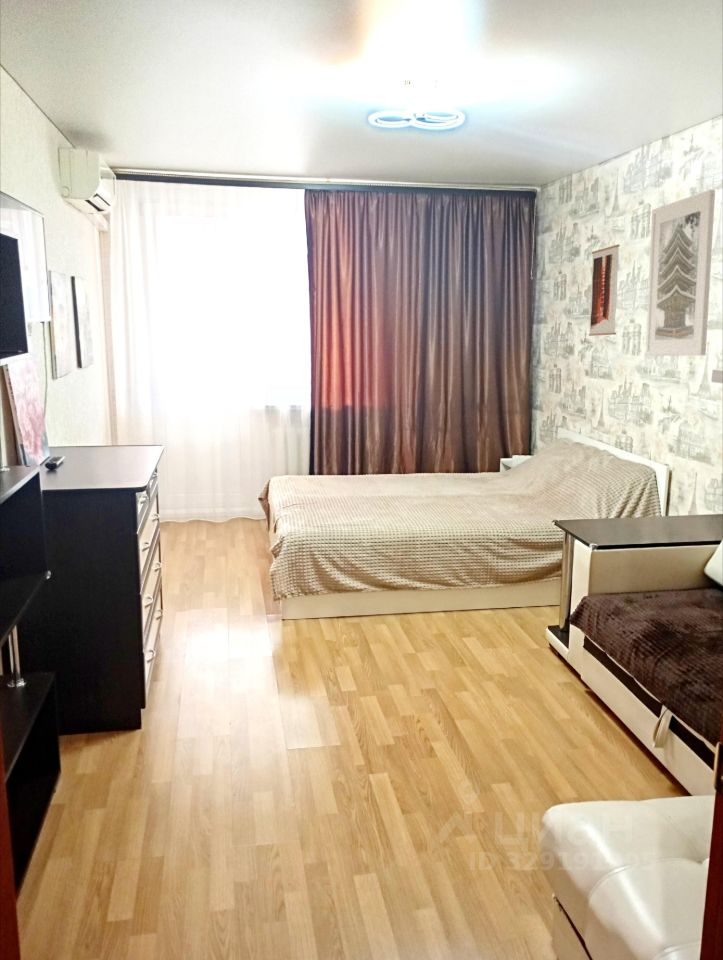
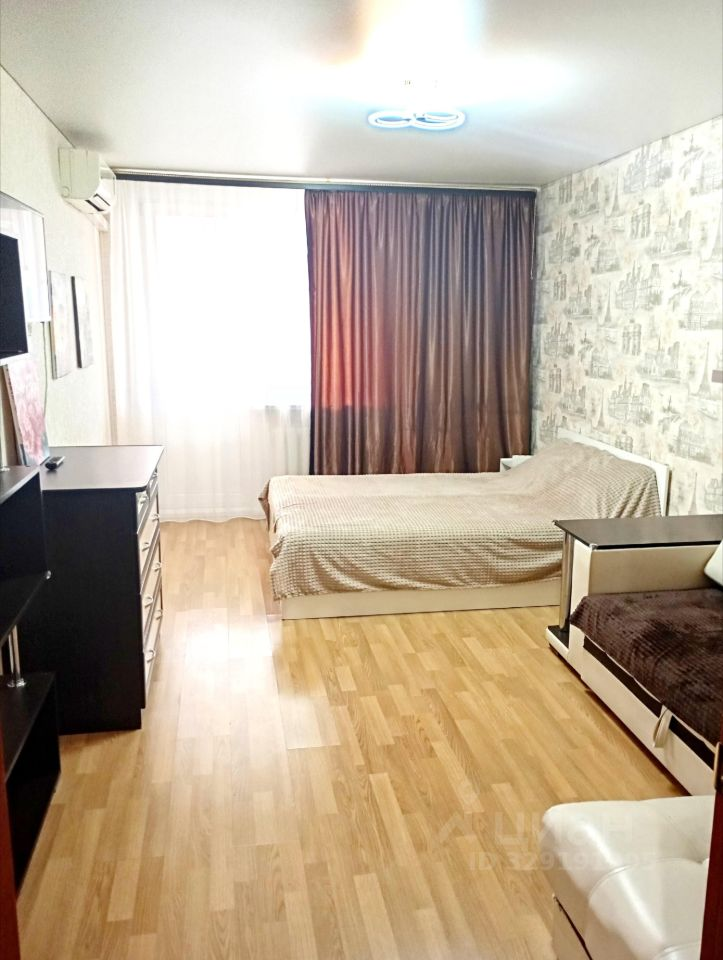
- wall art (603, 292)
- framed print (677, 279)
